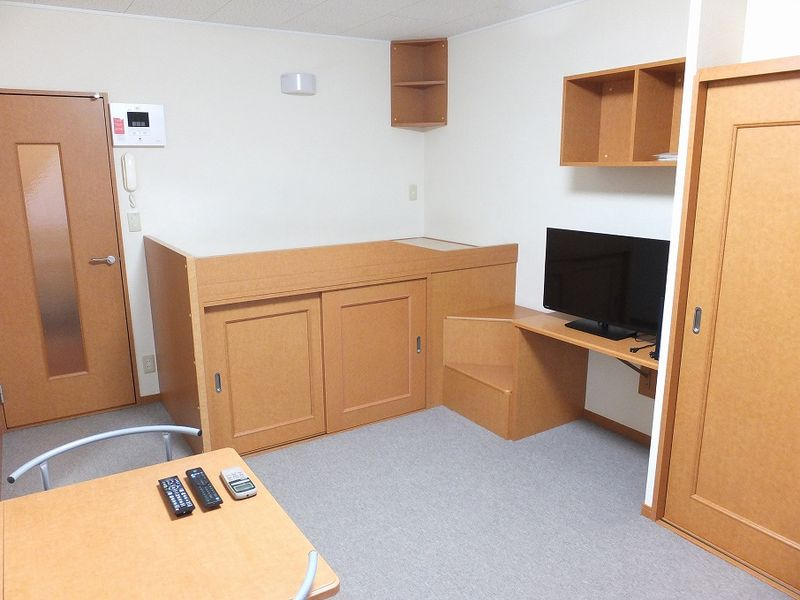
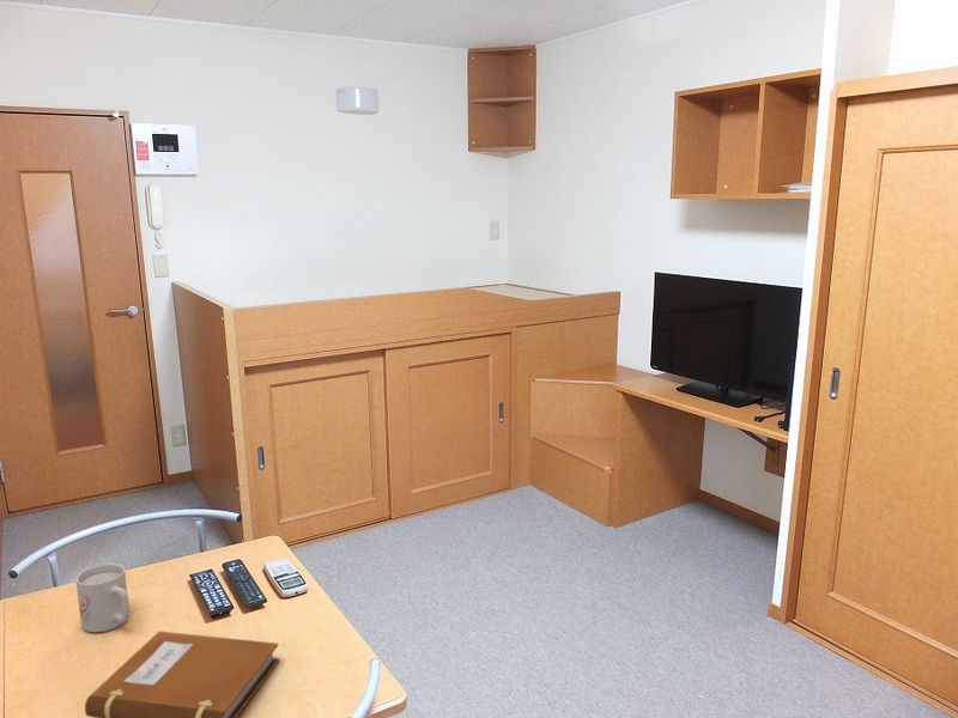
+ notebook (183, 679)
+ mug (109, 600)
